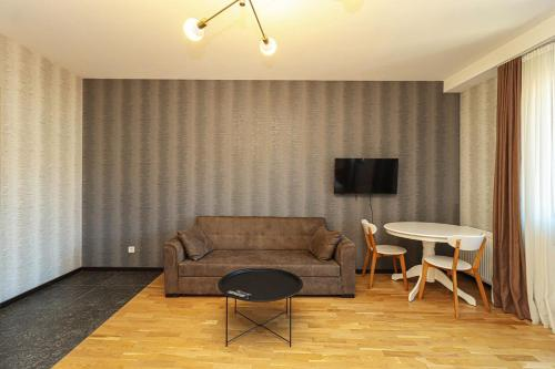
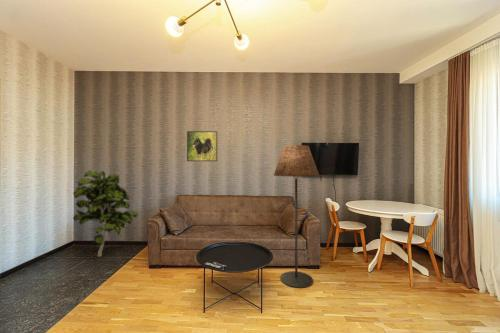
+ floor lamp (296, 212)
+ indoor plant (105, 212)
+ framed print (202, 146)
